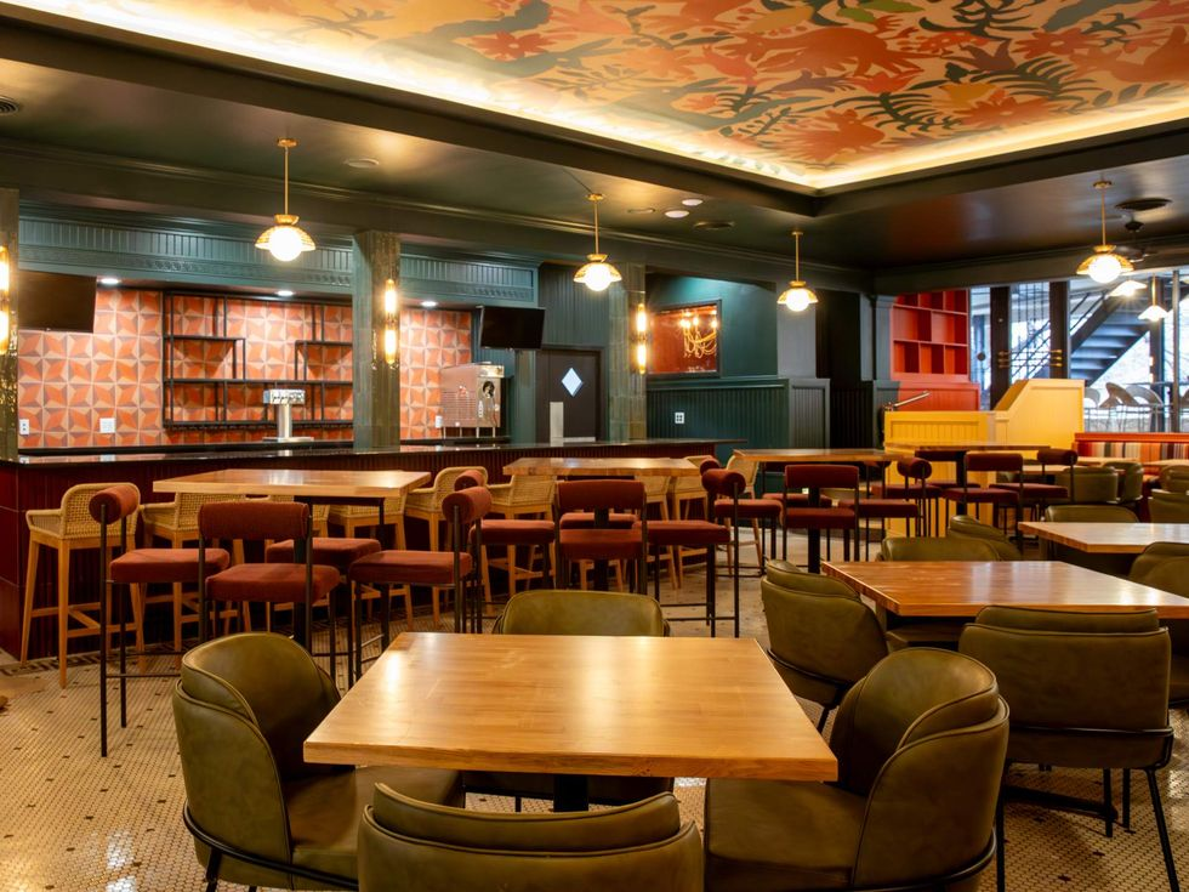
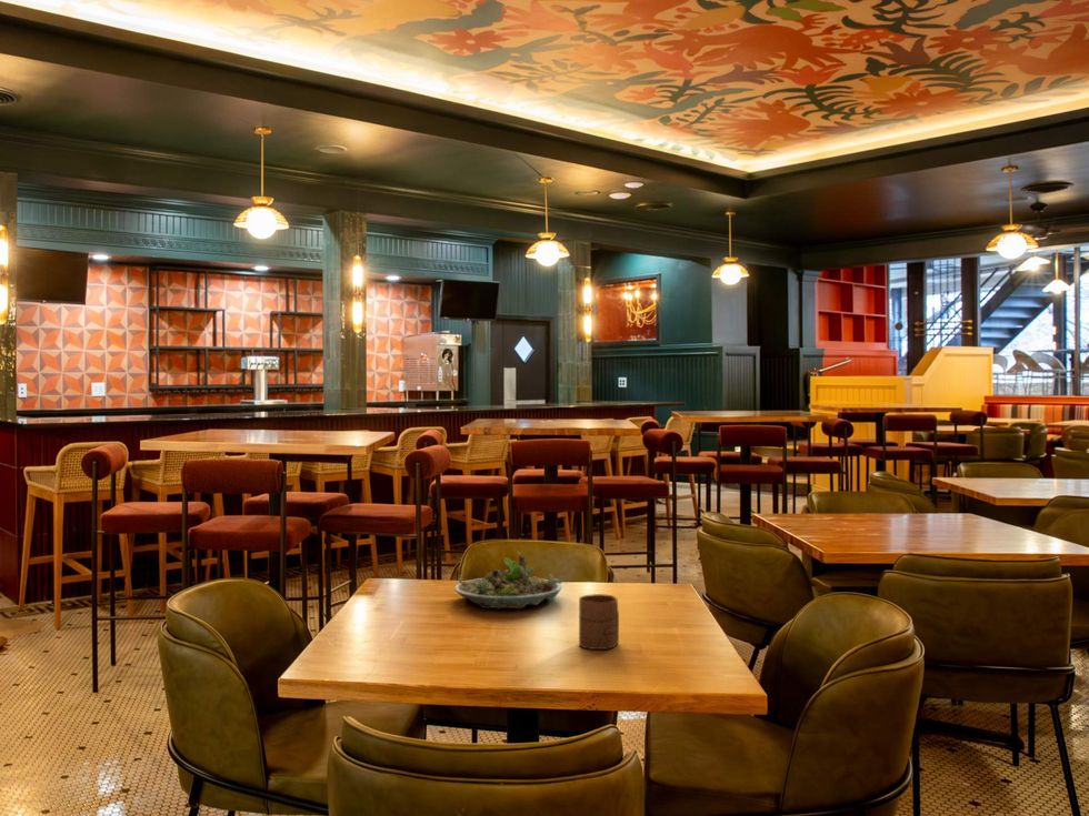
+ cup (599, 621)
+ succulent planter (508, 577)
